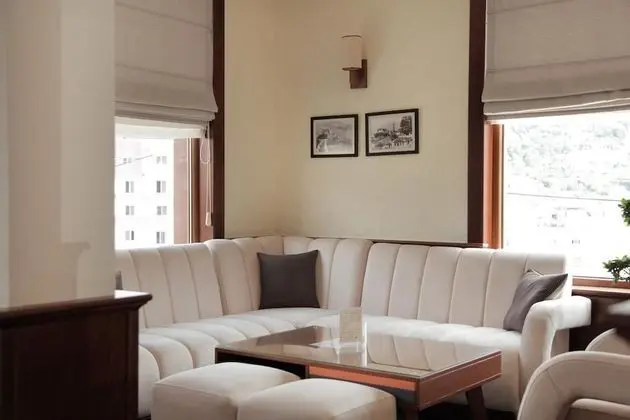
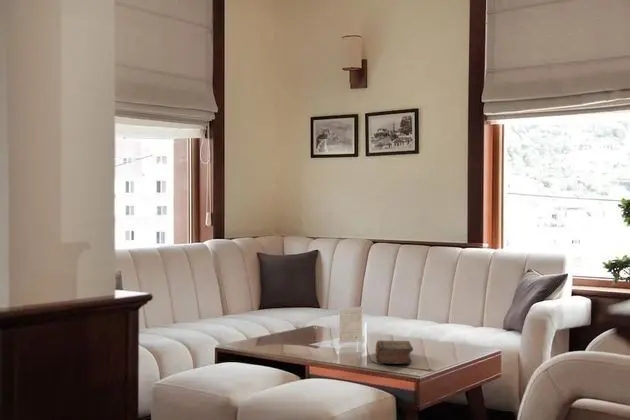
+ book (393, 351)
